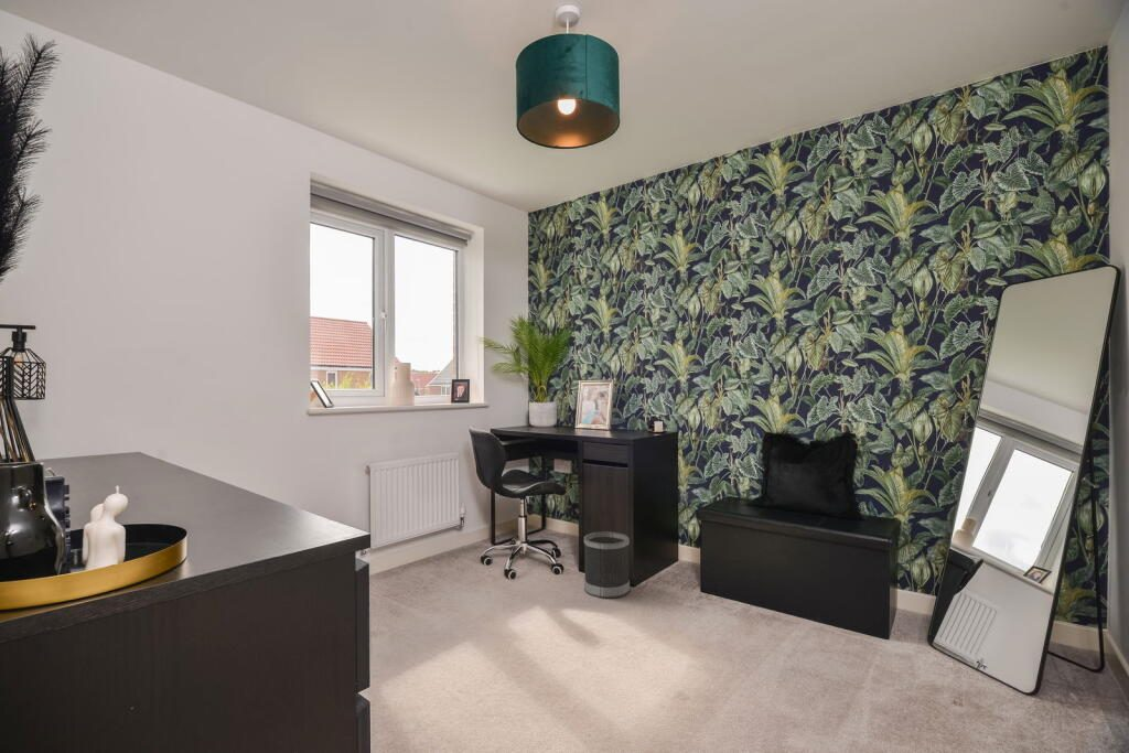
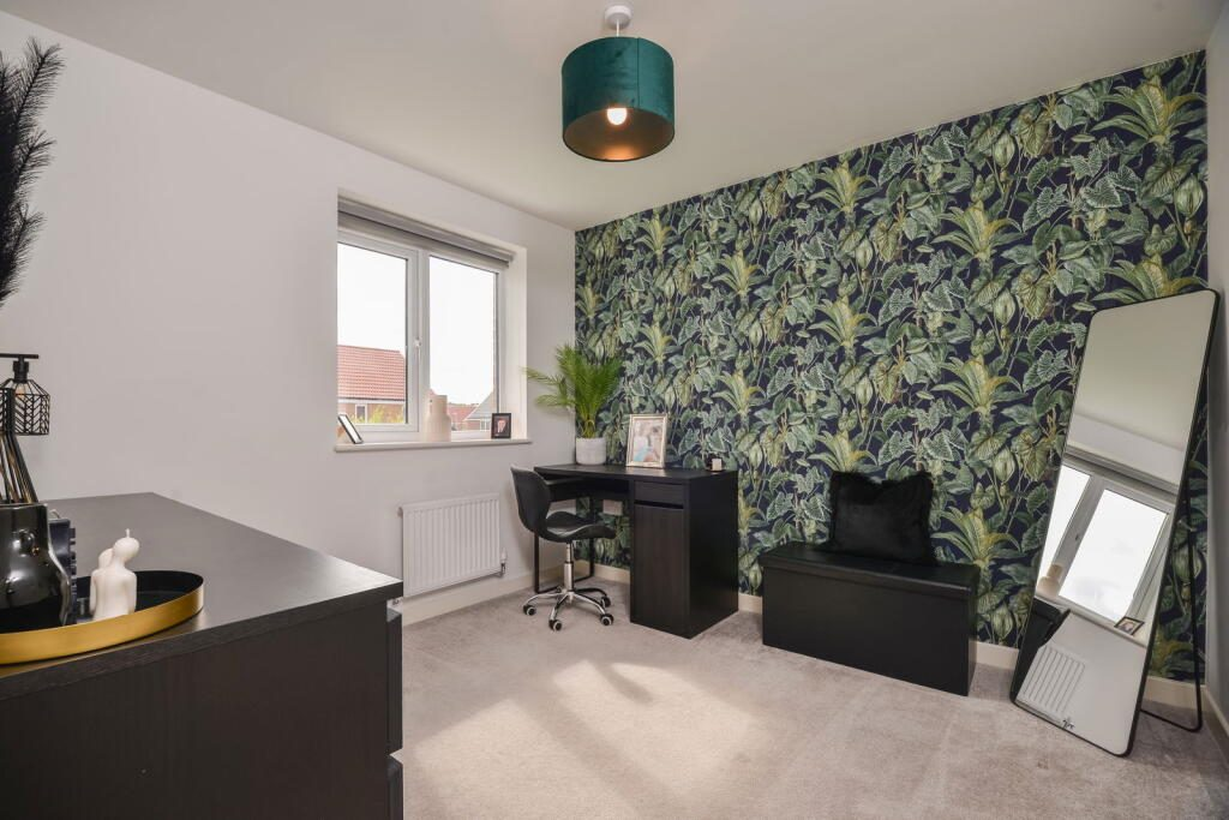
- wastebasket (606, 563)
